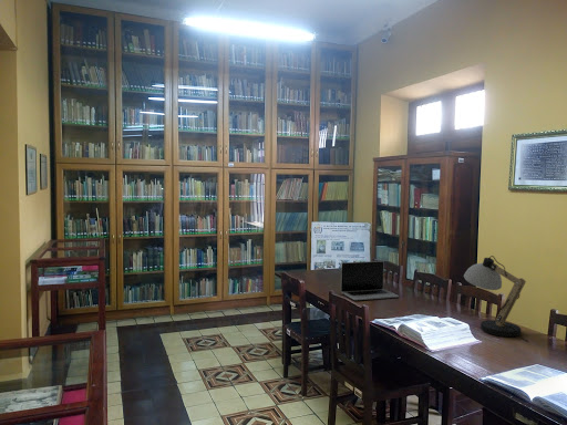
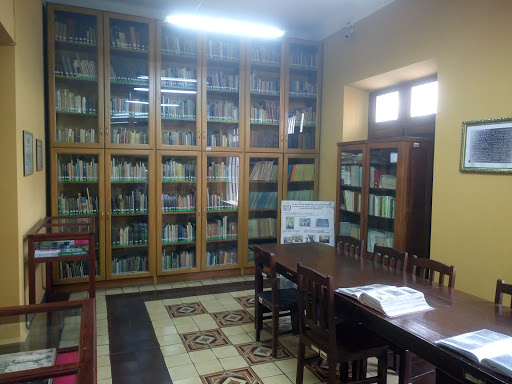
- laptop (369, 280)
- desk lamp (497, 289)
